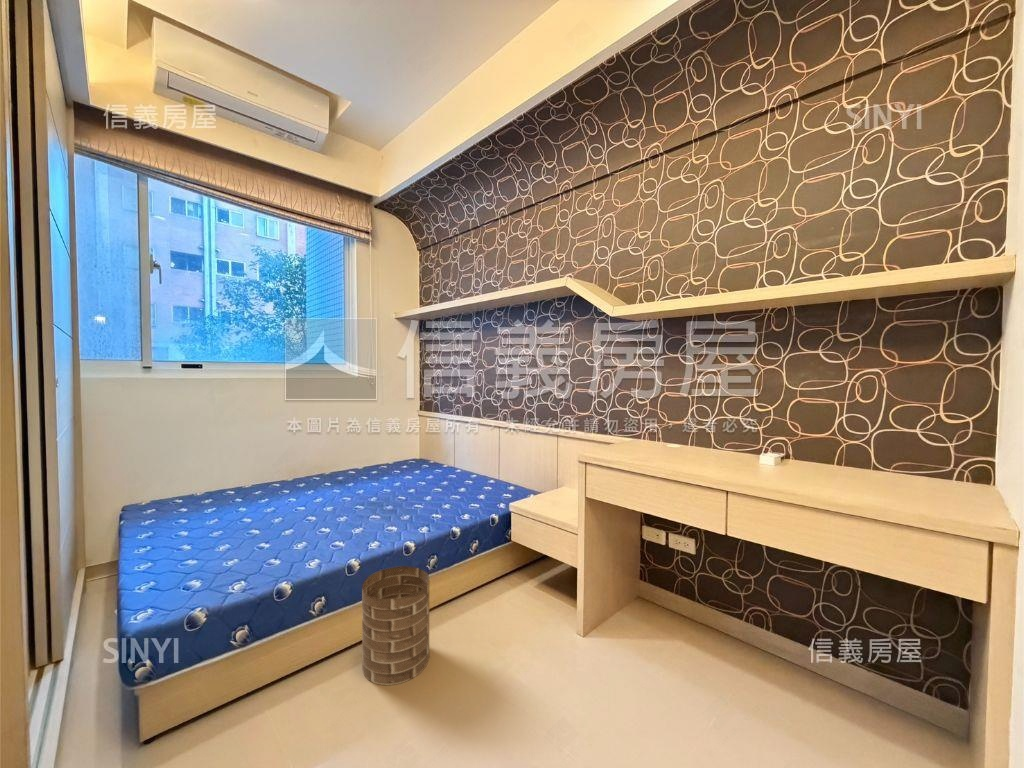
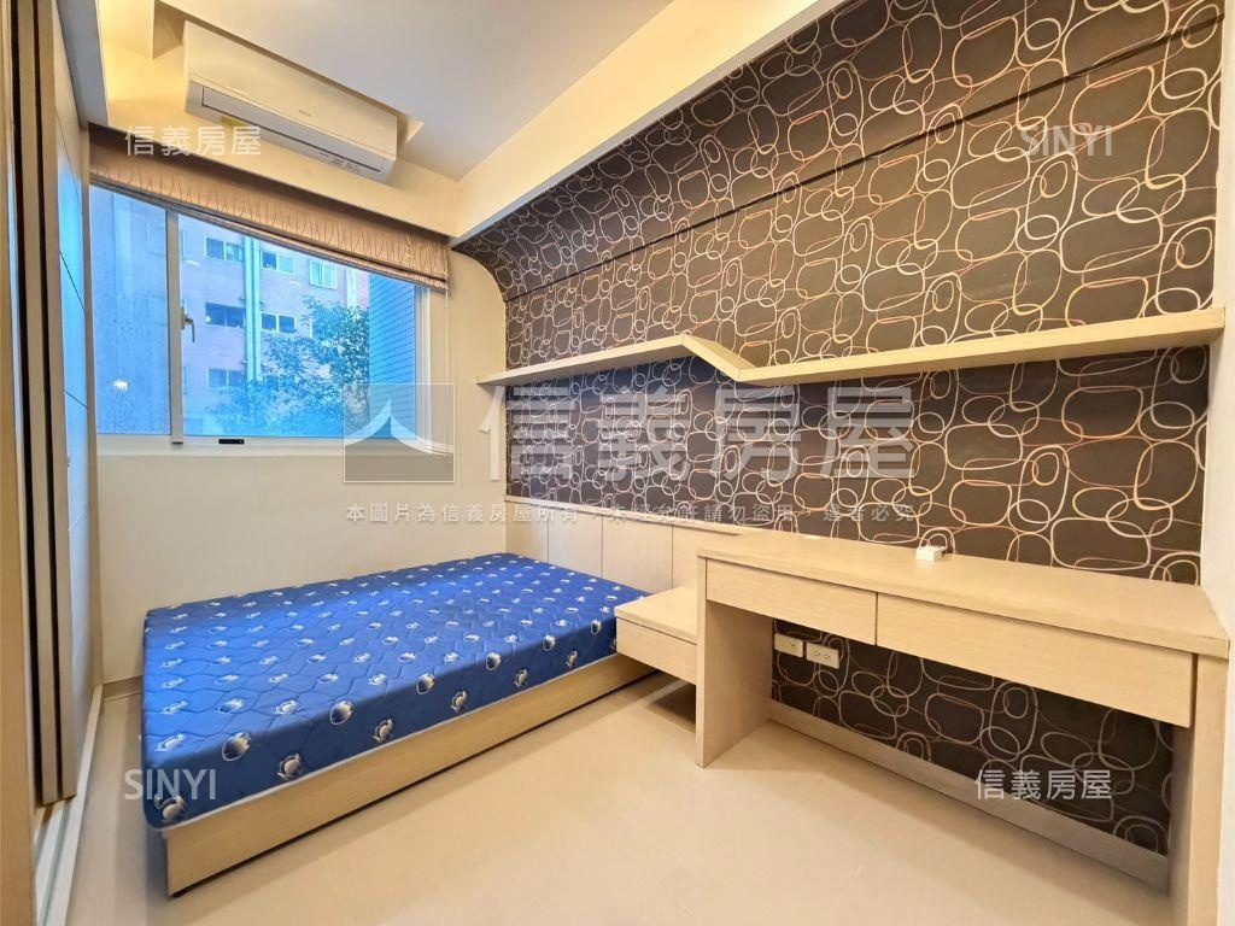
- basket (396, 621)
